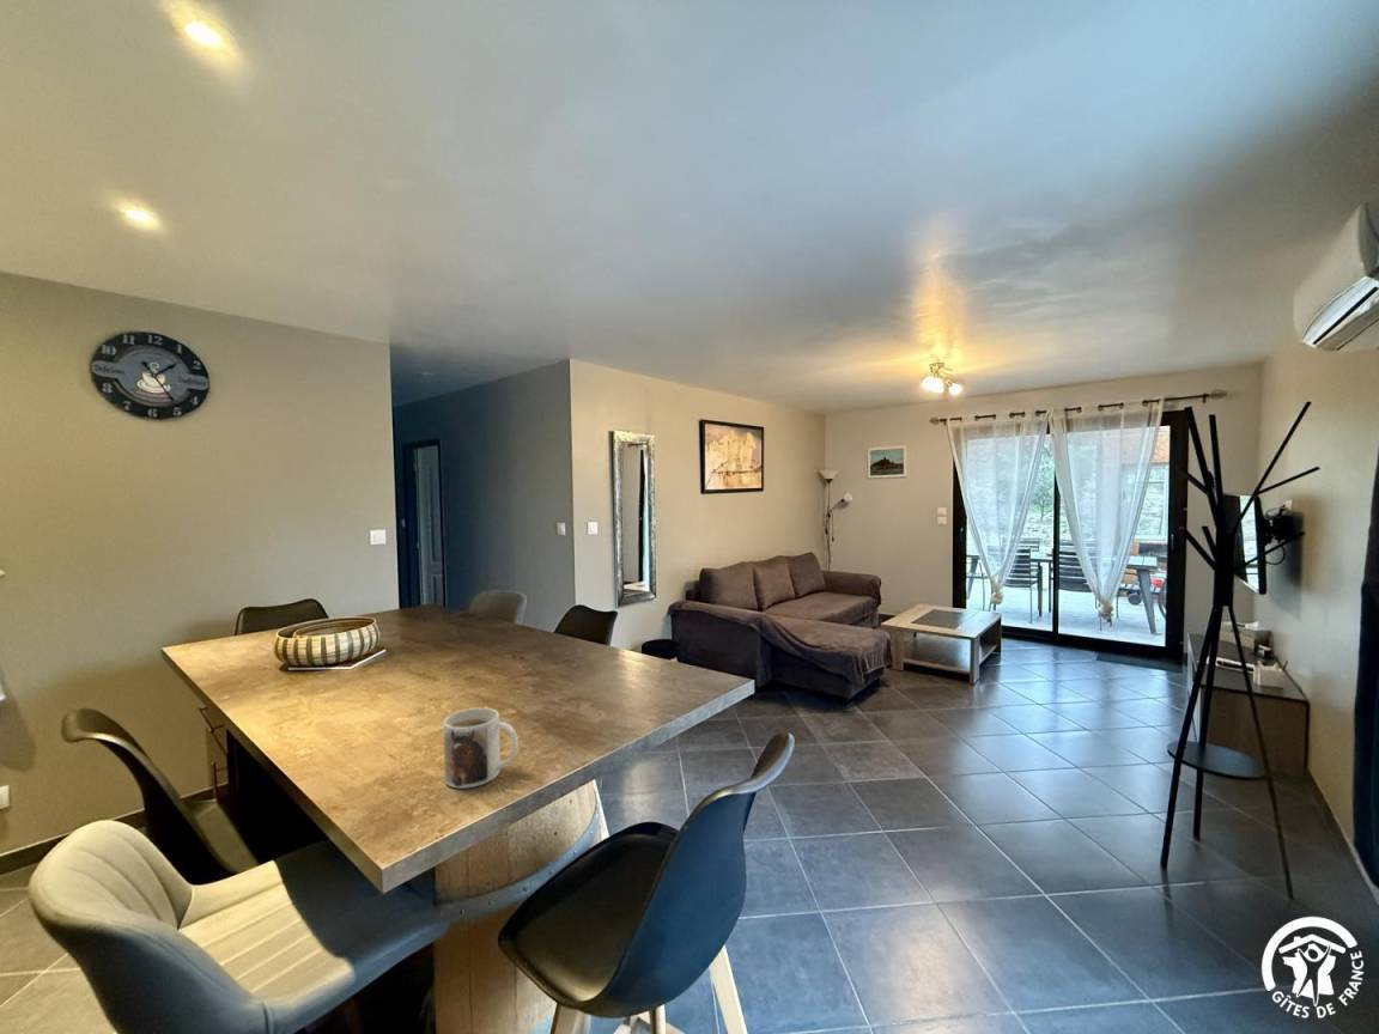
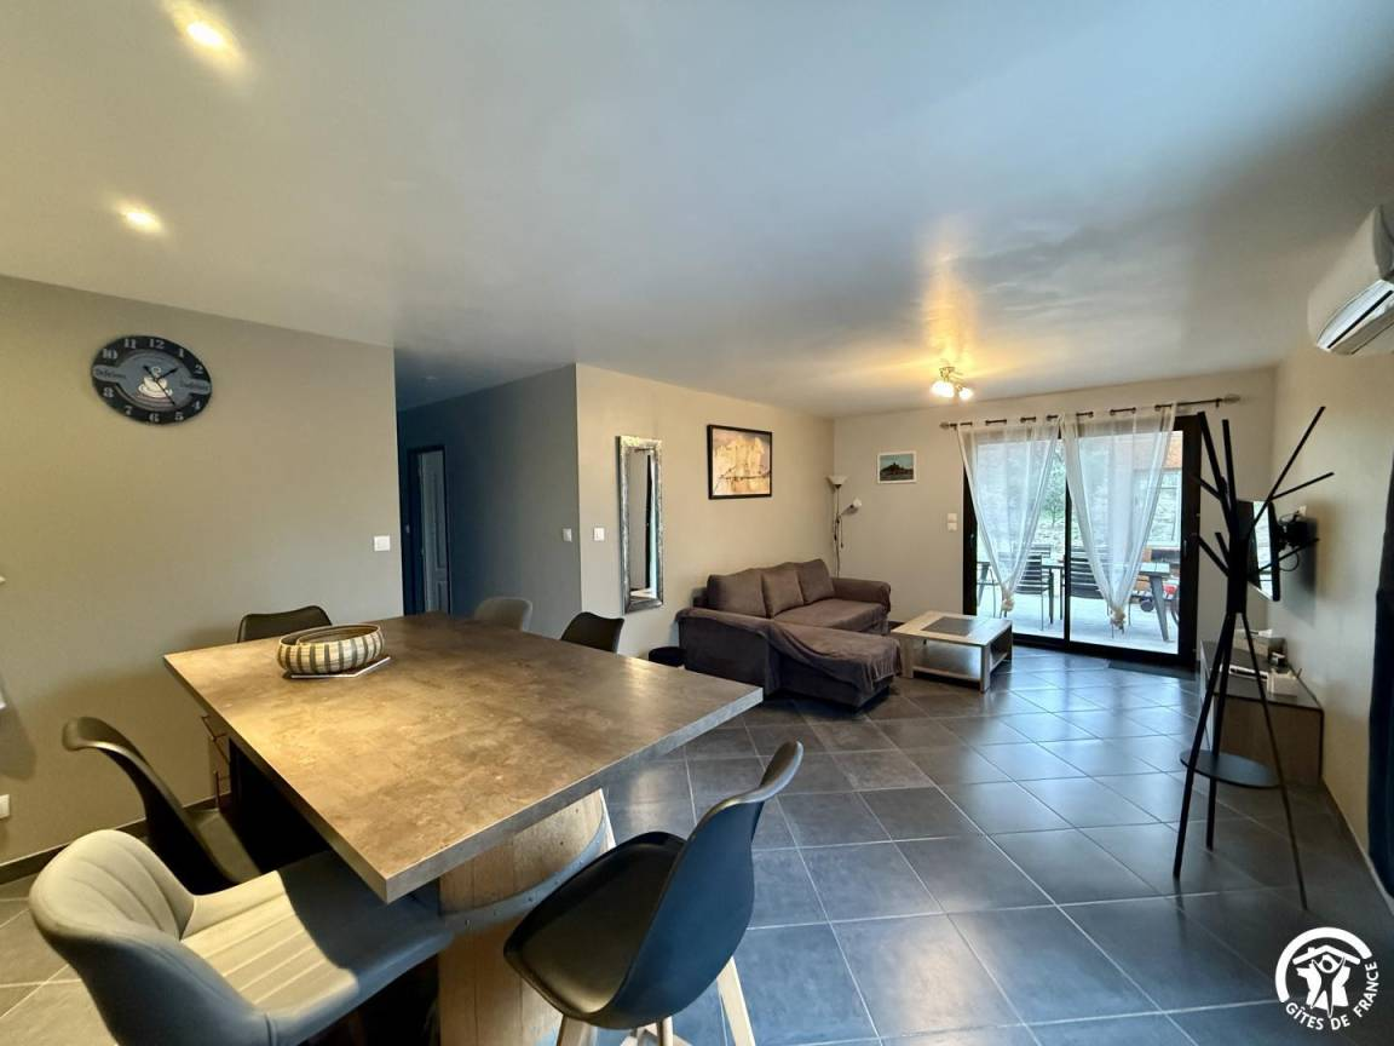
- mug (476, 747)
